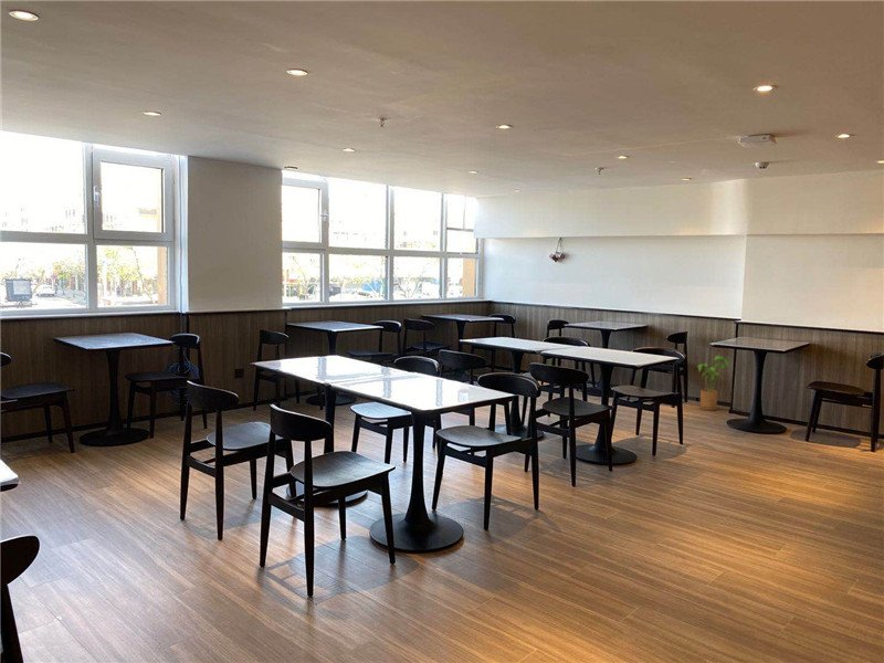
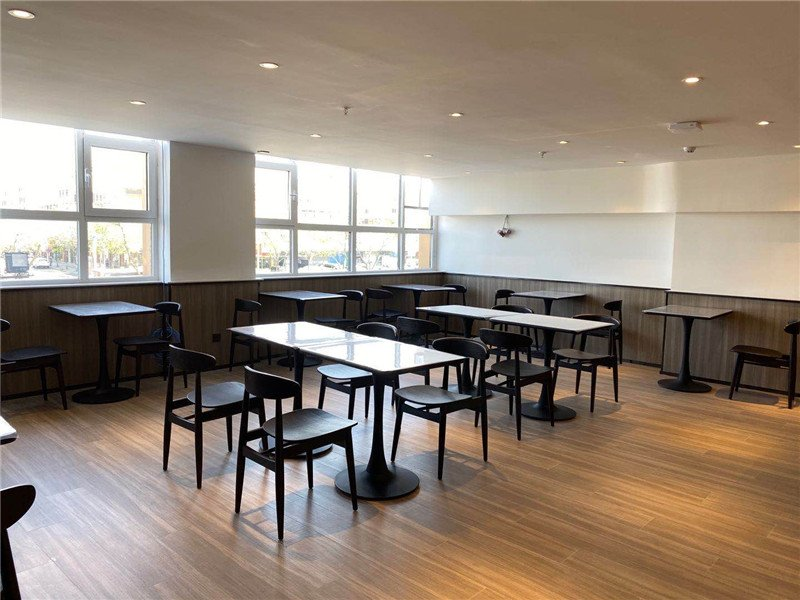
- house plant (711, 380)
